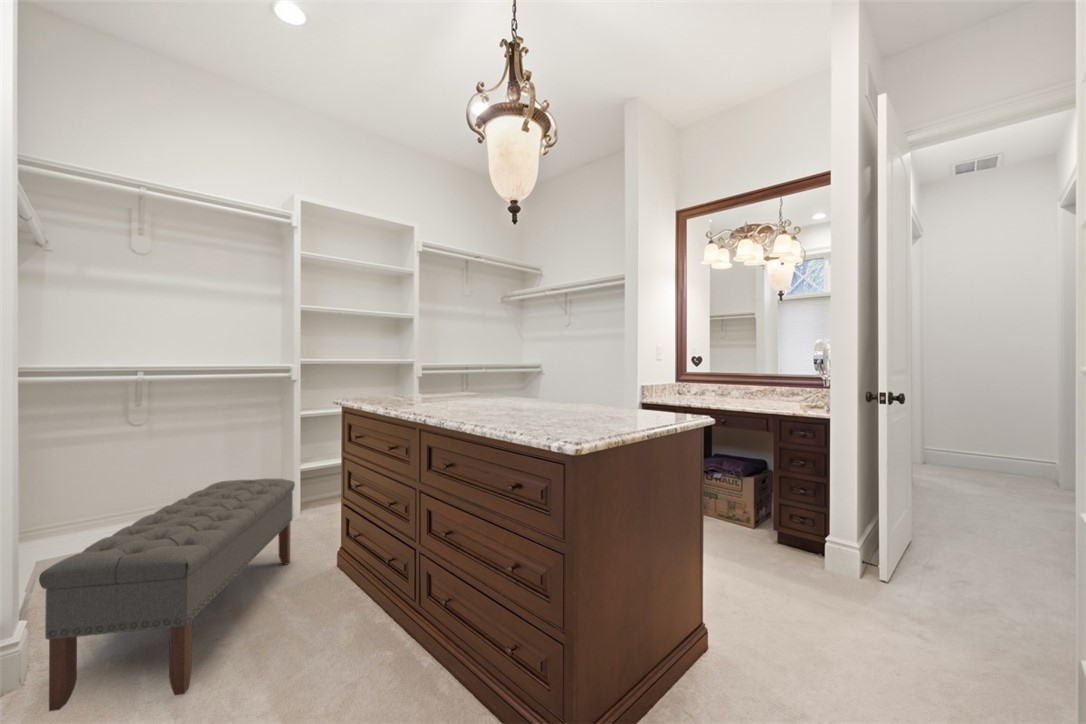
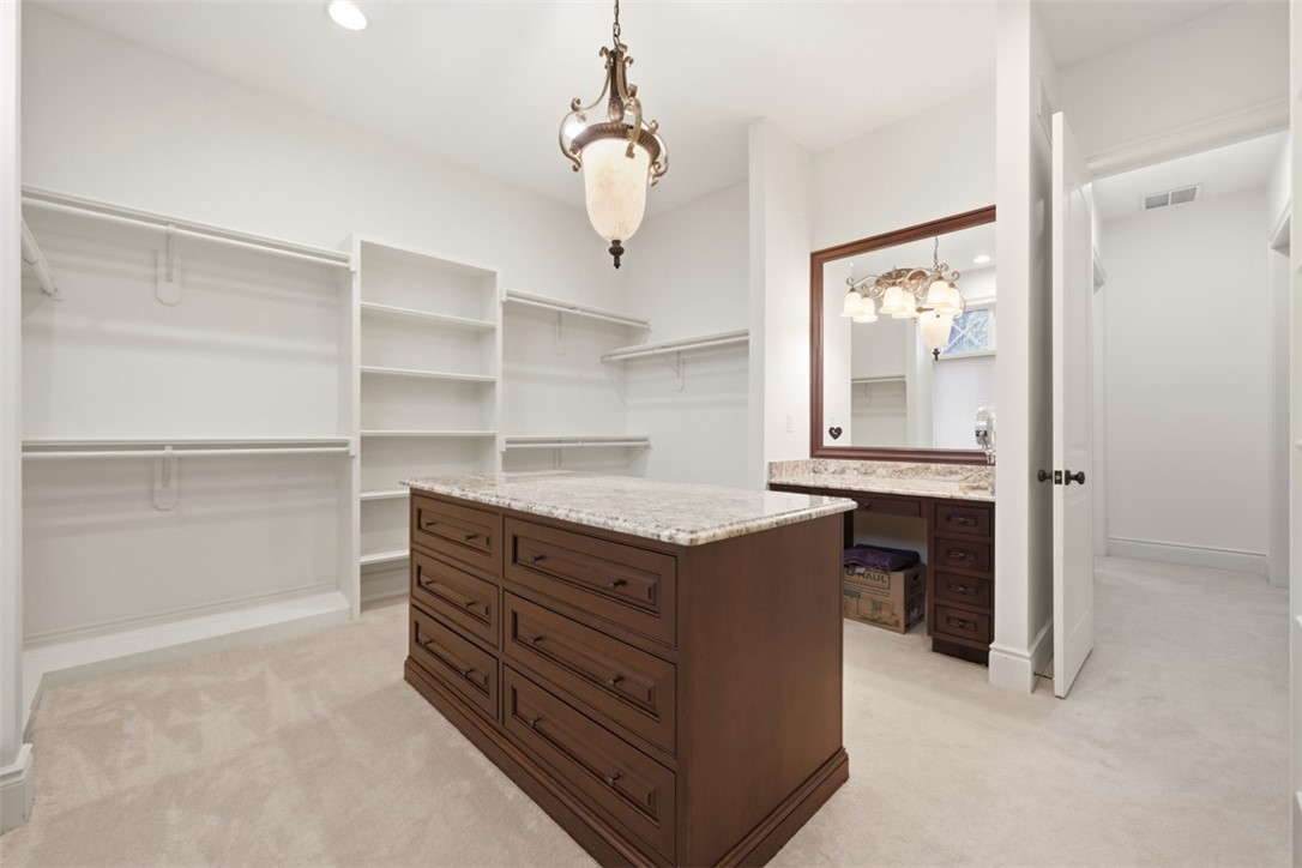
- bench (202, 561)
